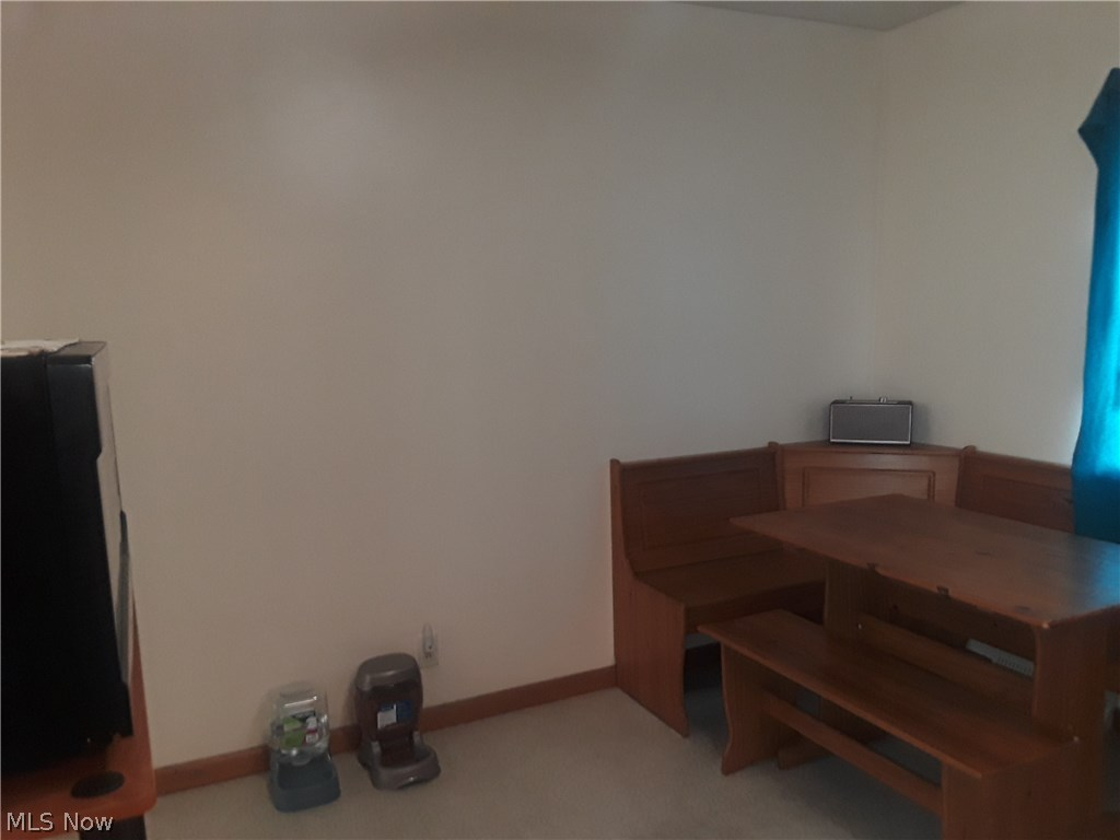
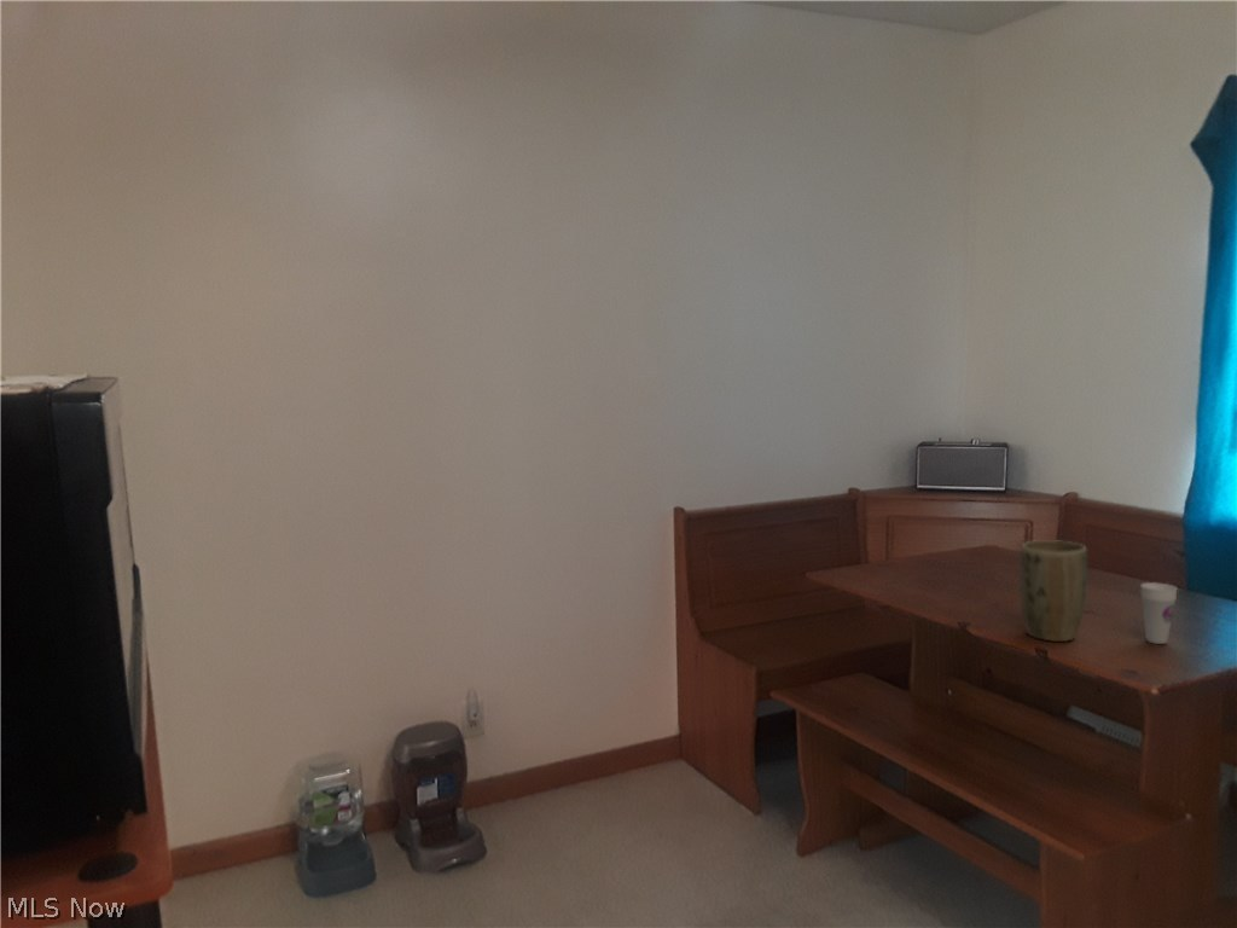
+ cup (1157, 614)
+ plant pot (1052, 590)
